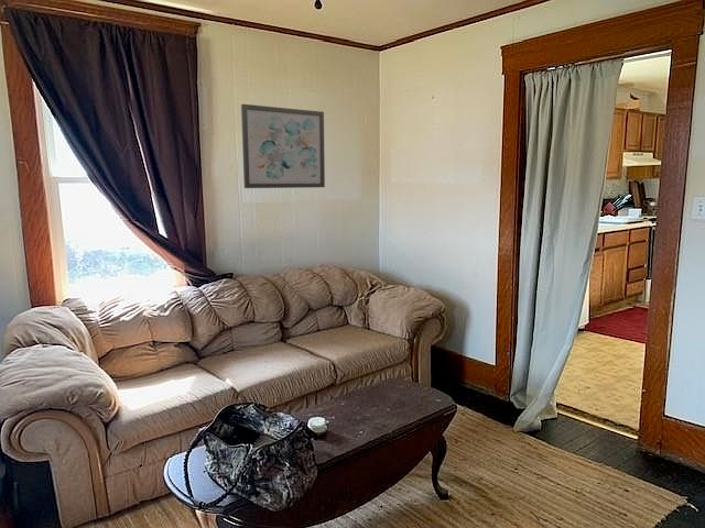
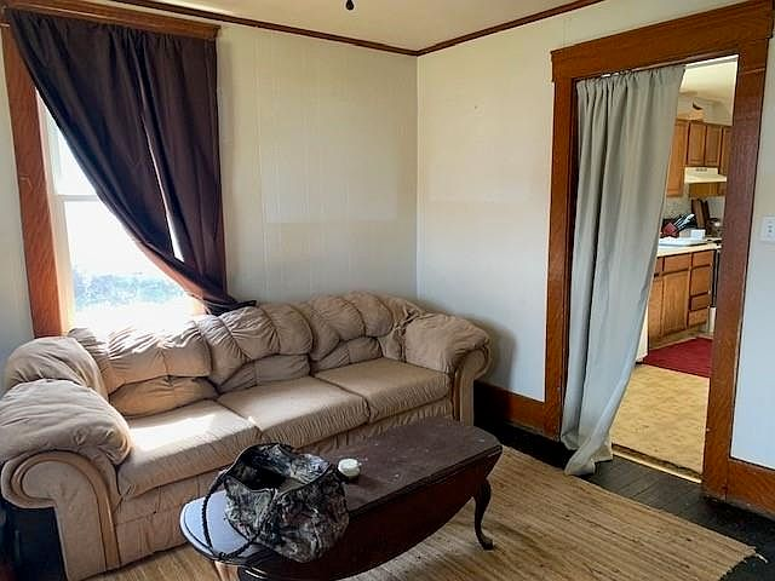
- wall art (285, 148)
